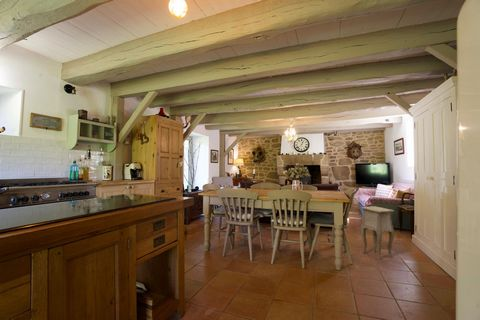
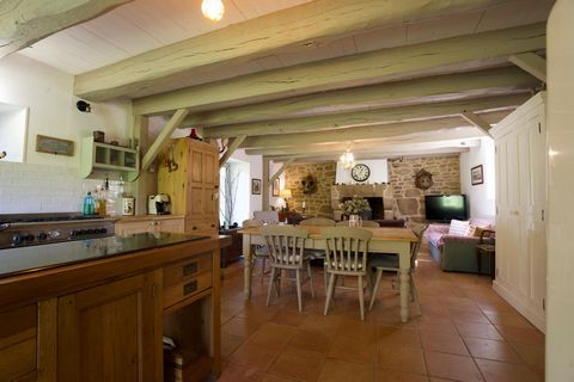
- side table (377, 231)
